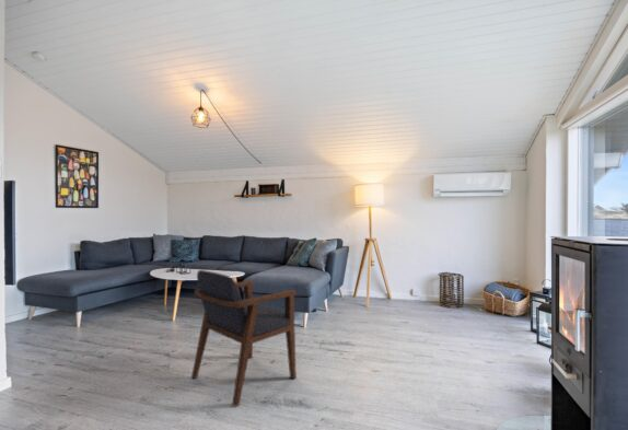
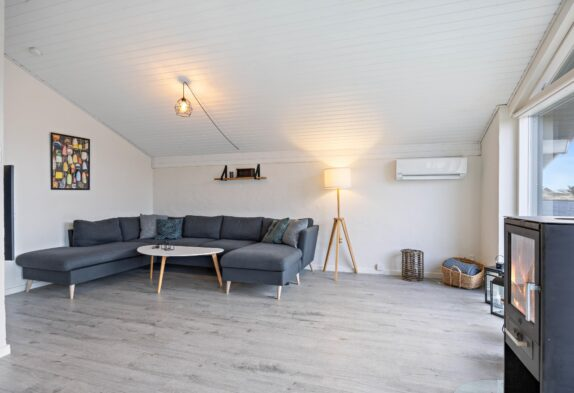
- armchair (243, 323)
